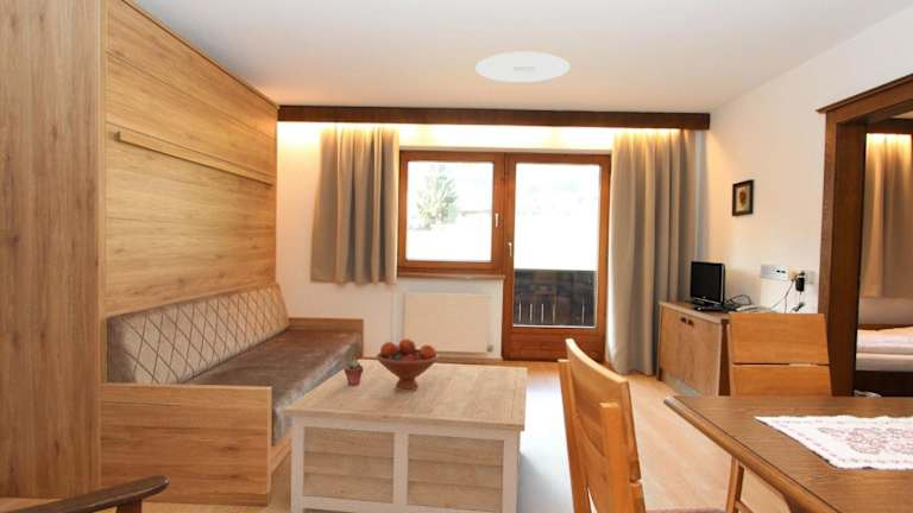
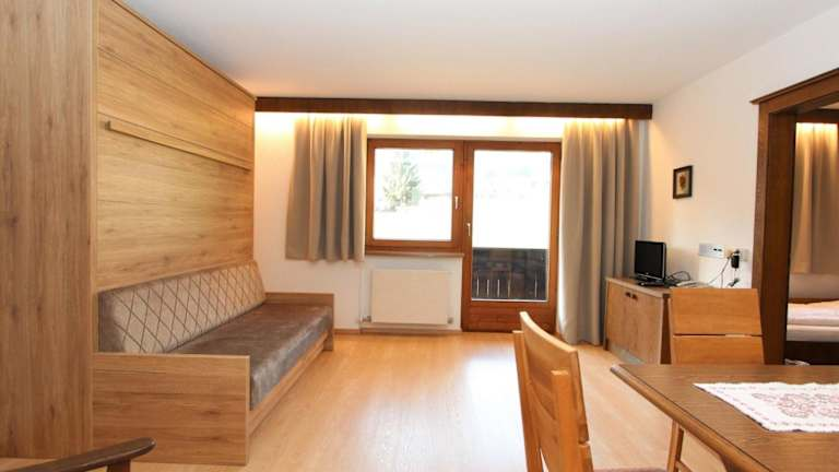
- potted succulent (353, 372)
- fruit bowl (407, 365)
- ceiling light (522, 64)
- coffee table (423, 432)
